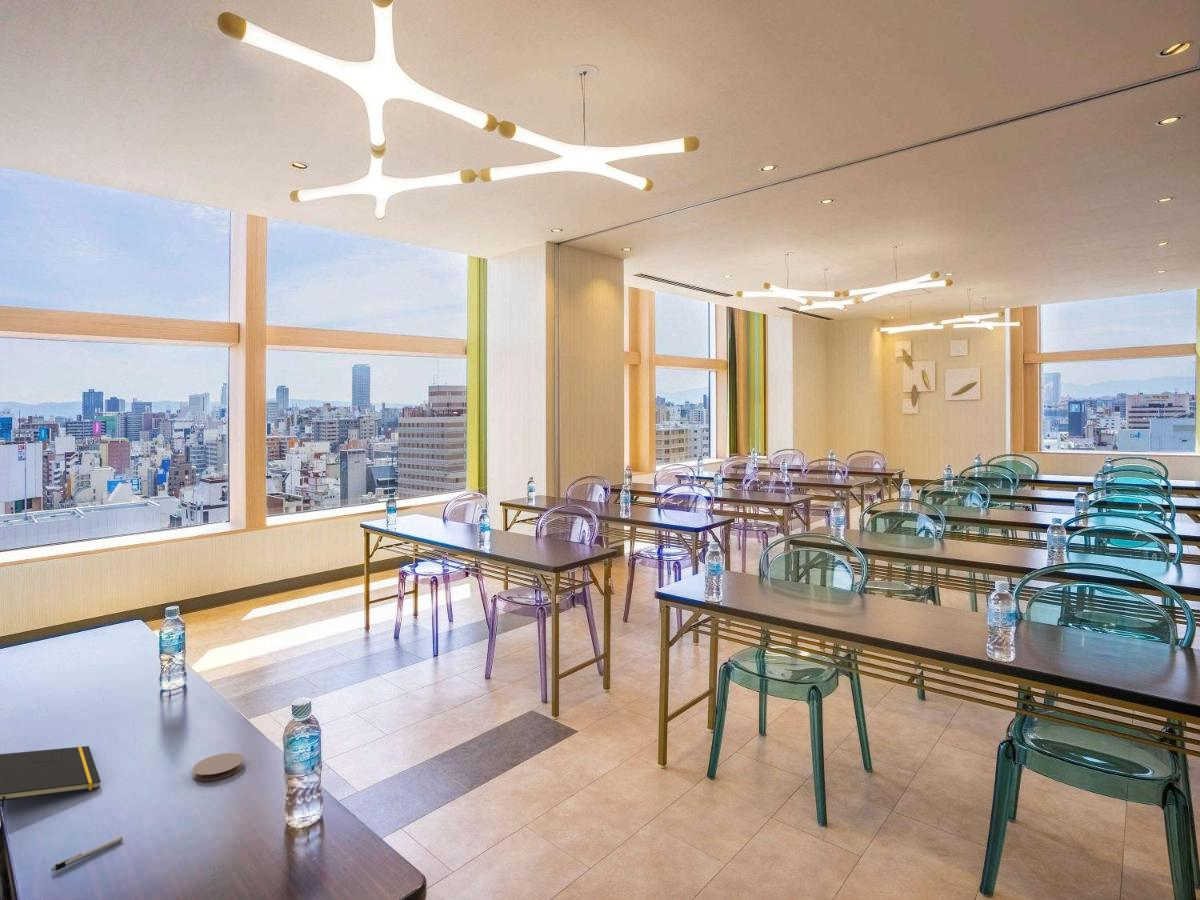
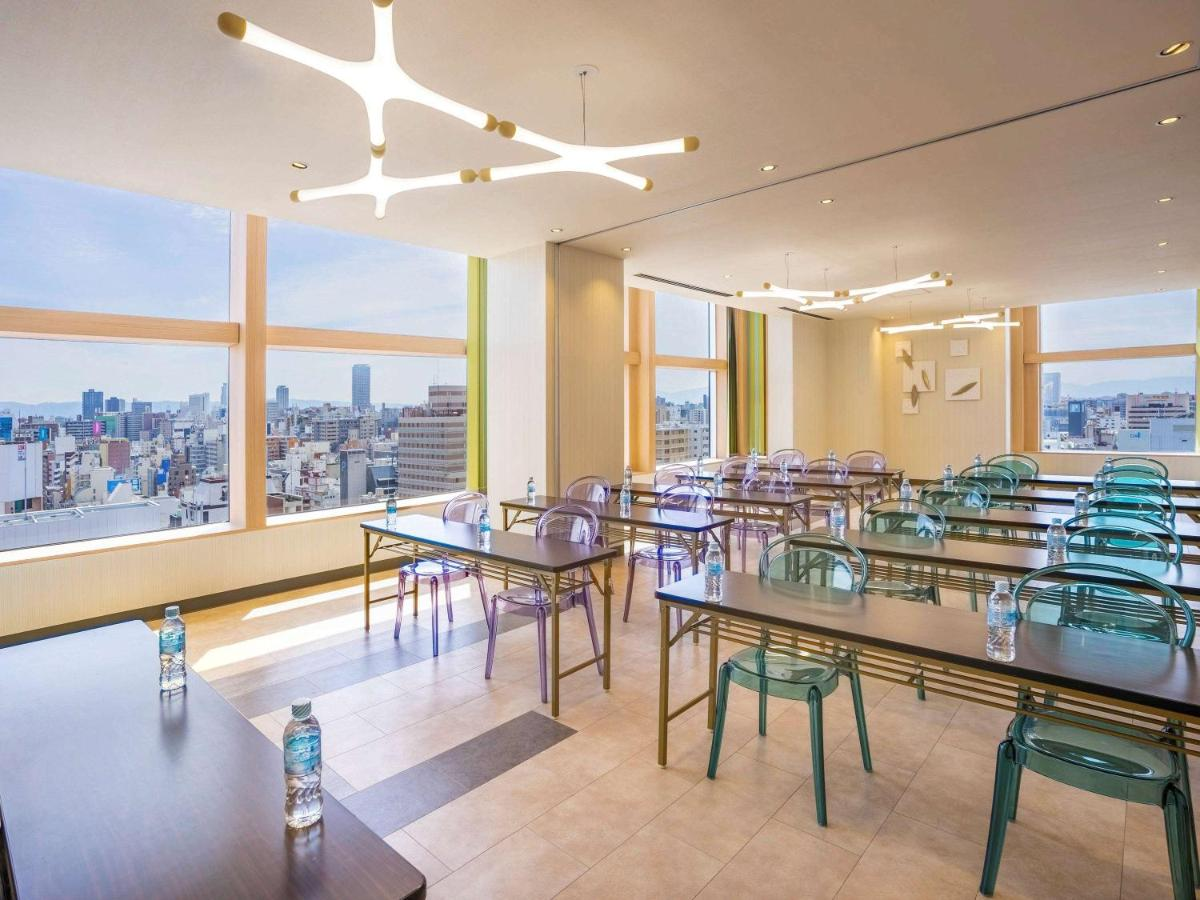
- pen (88, 853)
- notepad (47, 771)
- coaster (218, 766)
